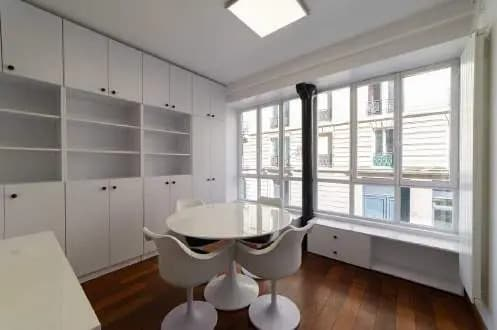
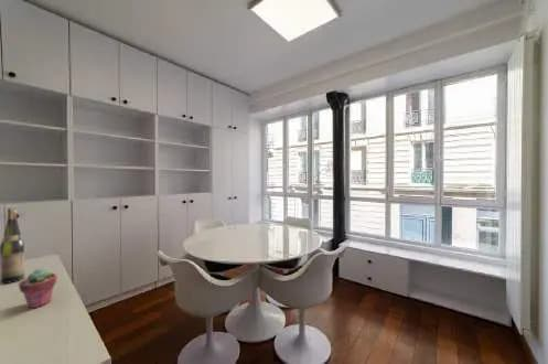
+ wine bottle (12, 244)
+ potted succulent (39, 286)
